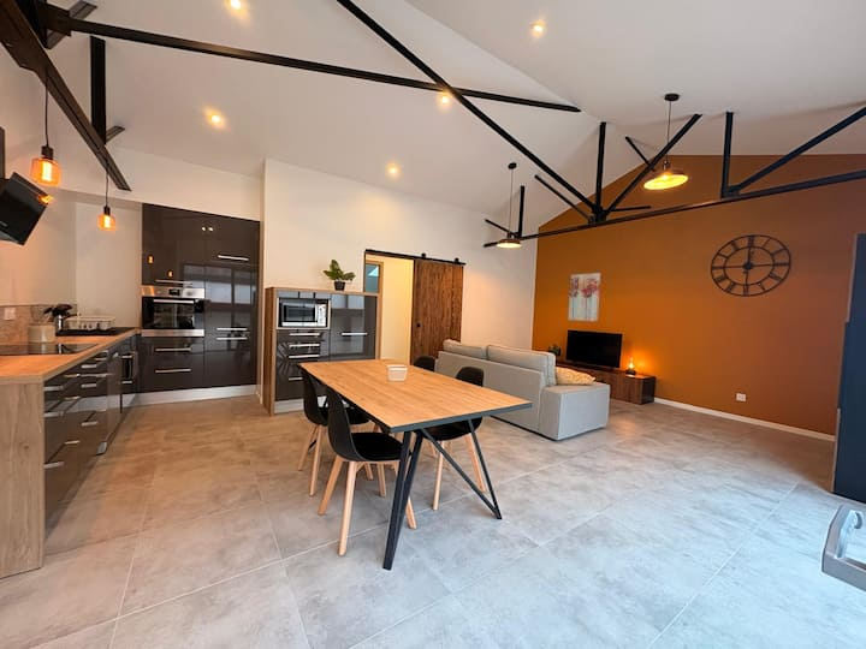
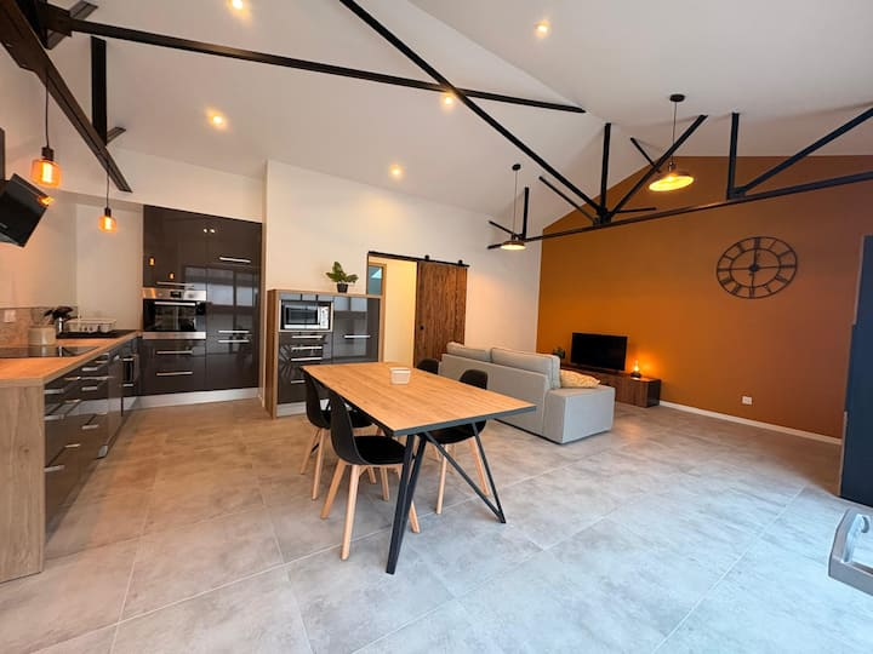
- wall art (583, 297)
